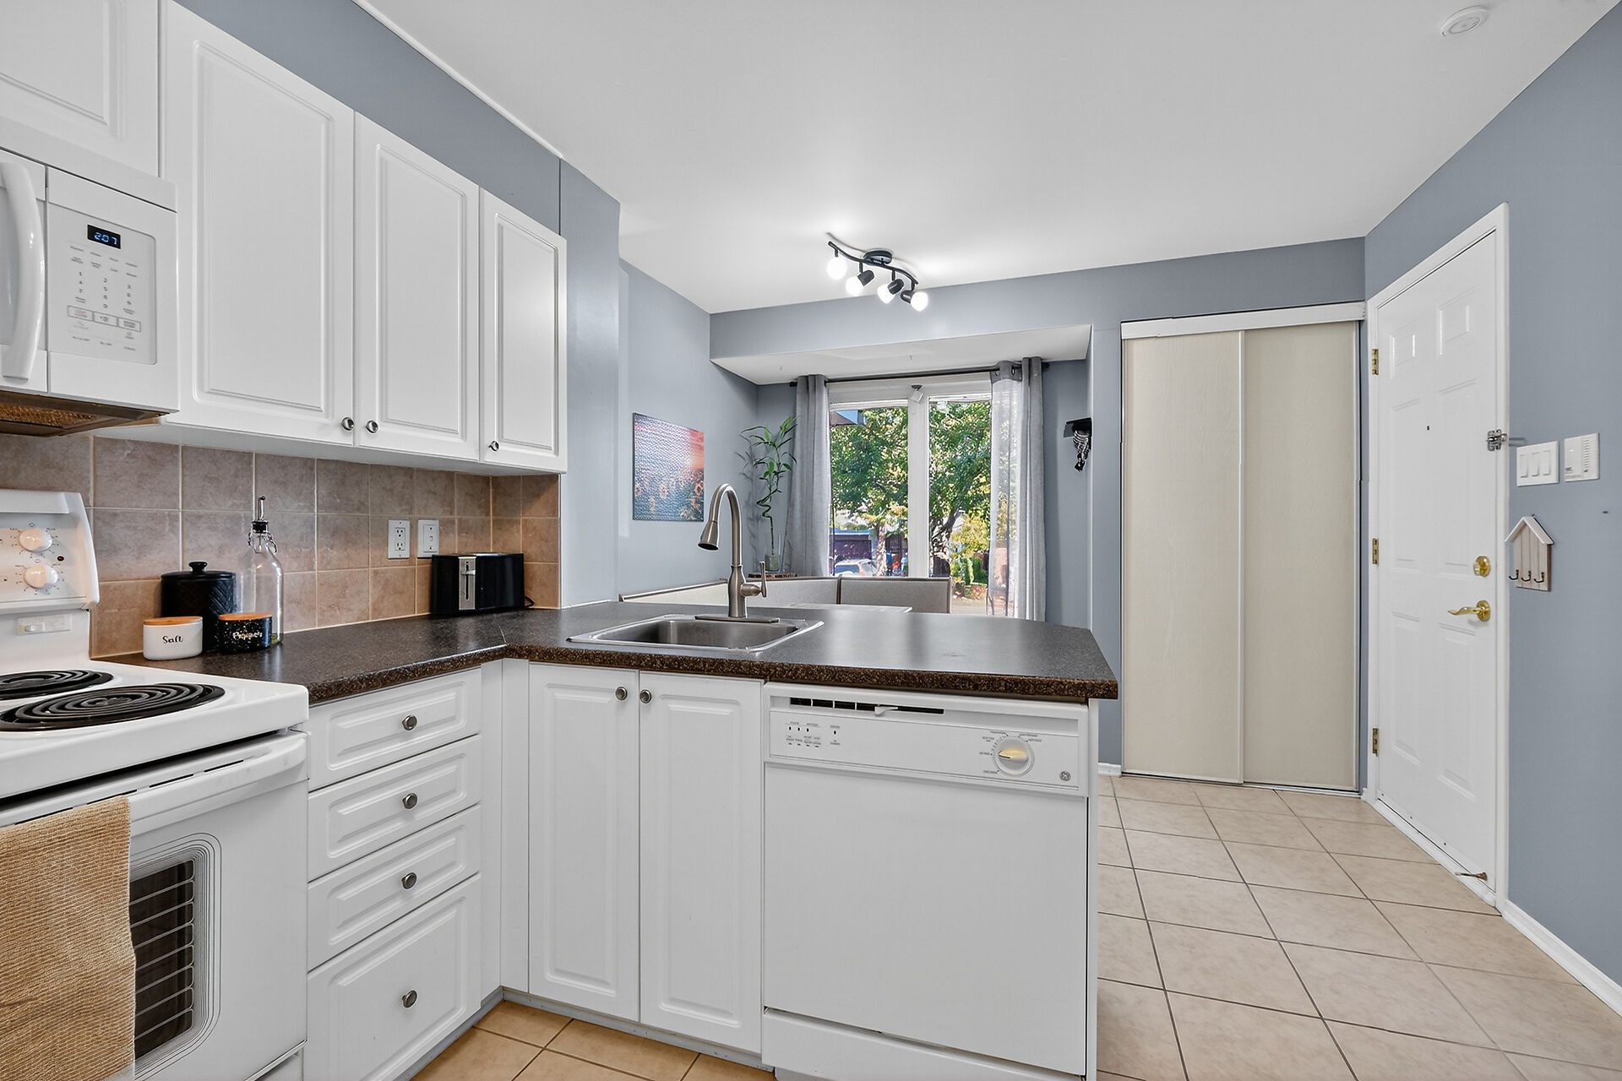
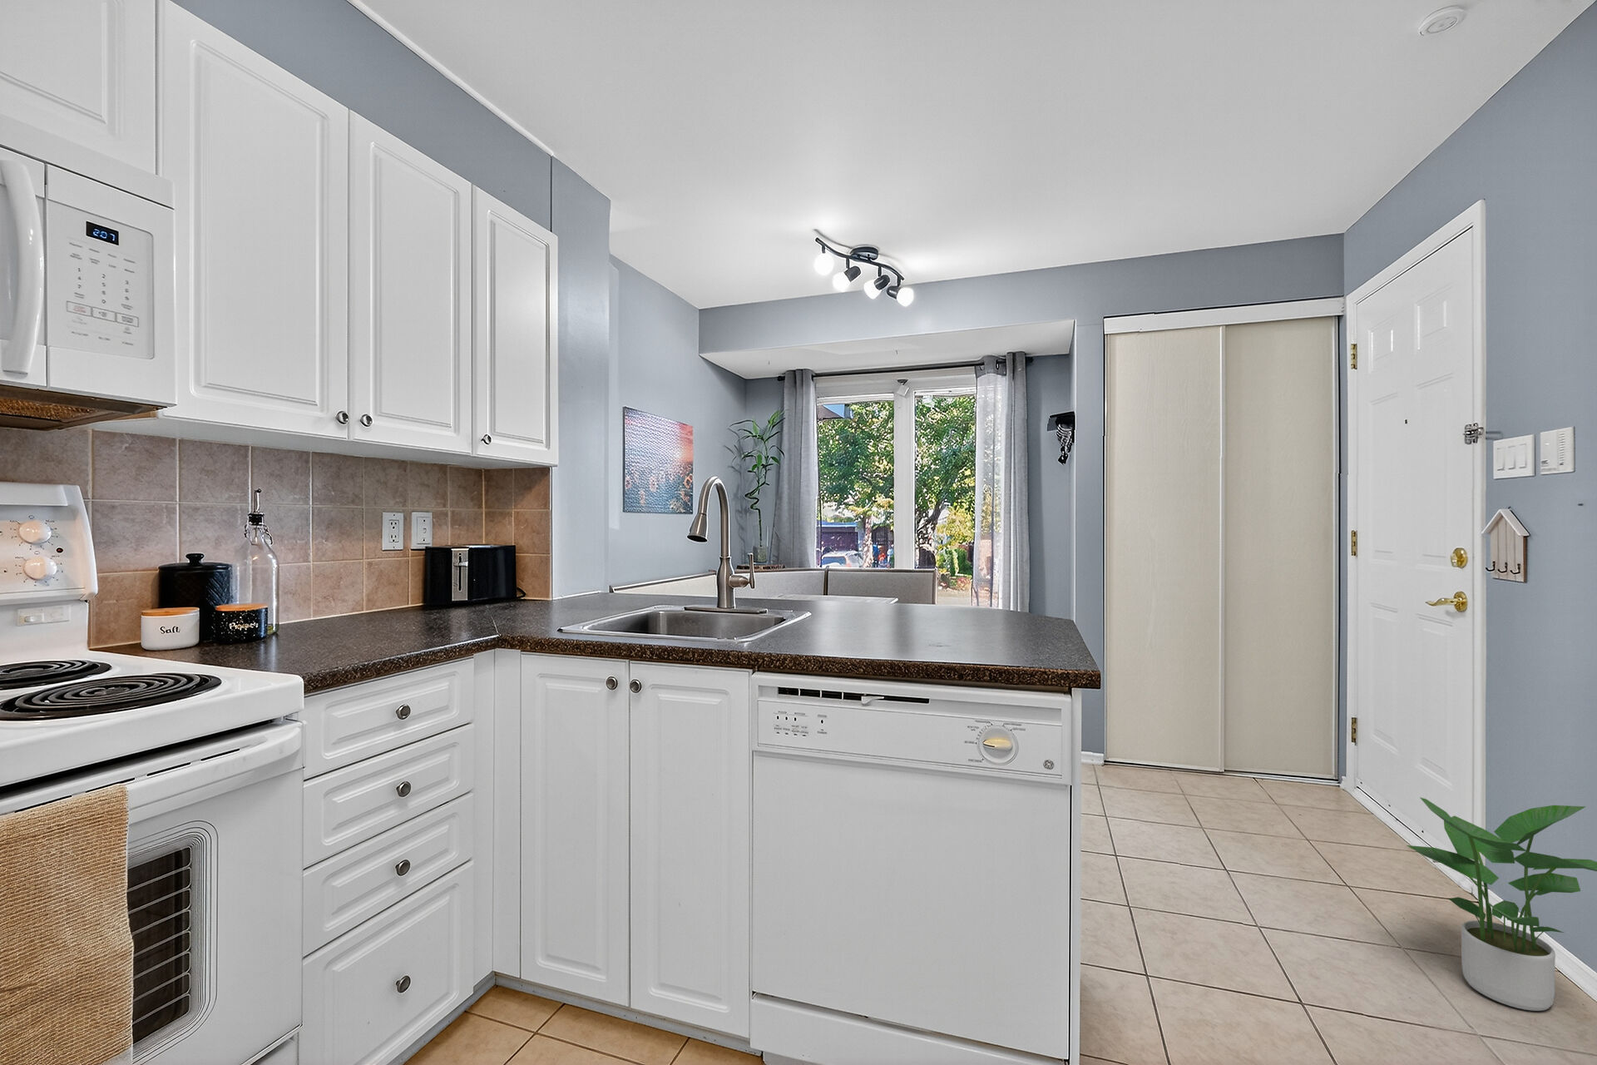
+ potted plant (1488, 889)
